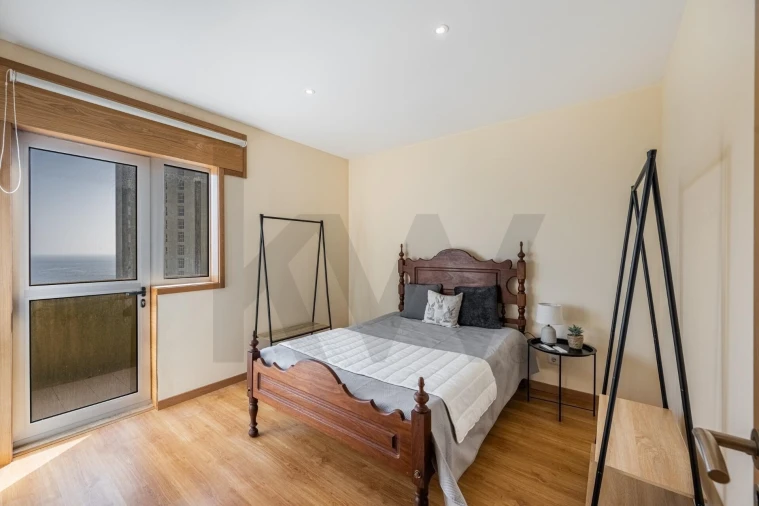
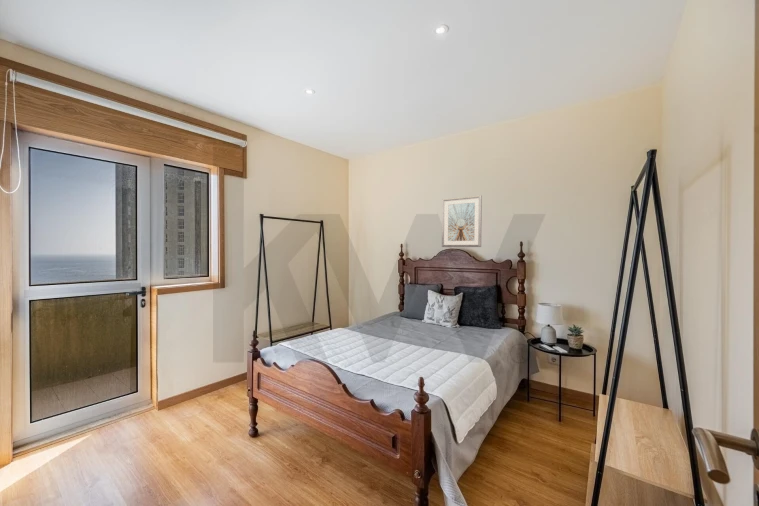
+ picture frame (461, 222)
